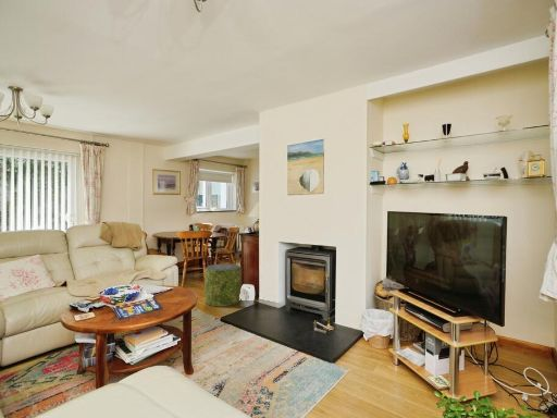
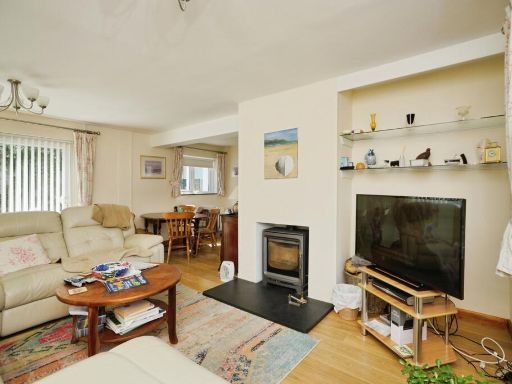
- pouf (223, 283)
